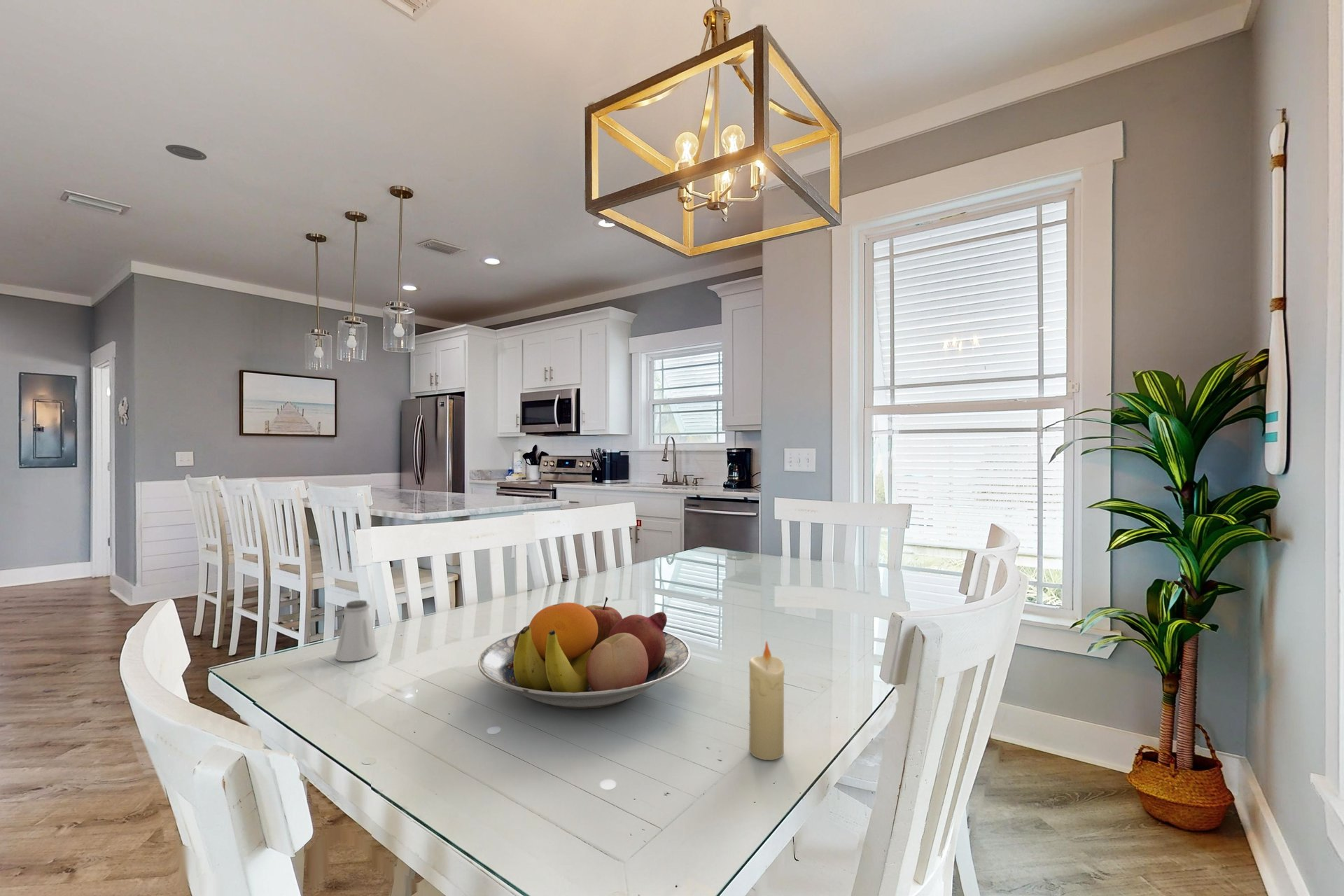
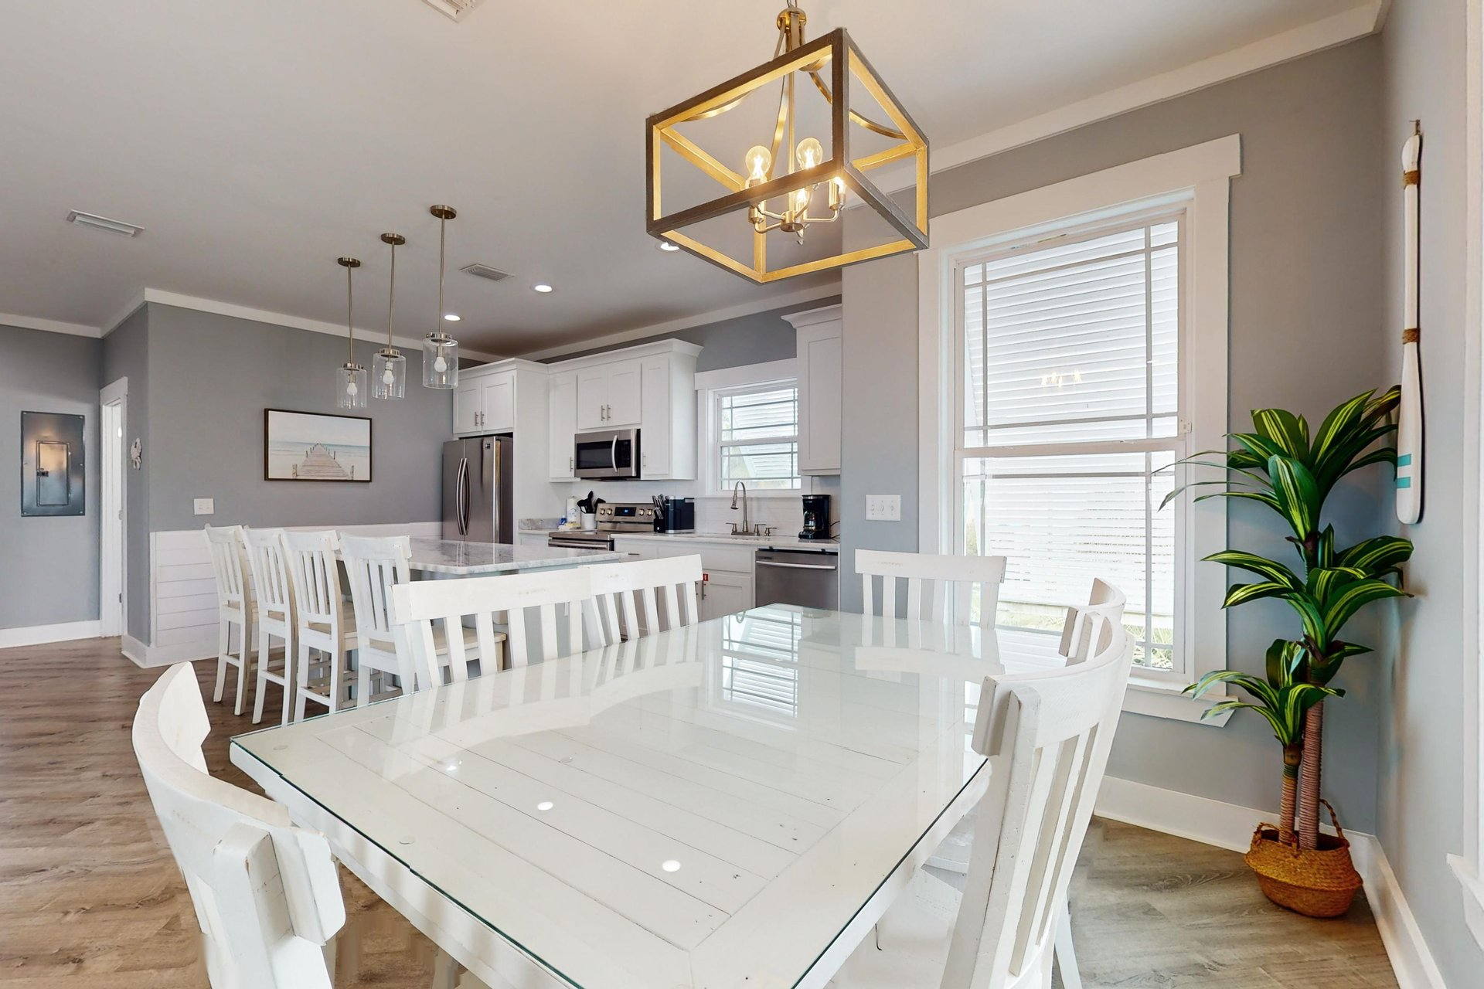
- saltshaker (356, 629)
- recessed light (186, 150)
- fruit bowl (587, 643)
- candle (766, 696)
